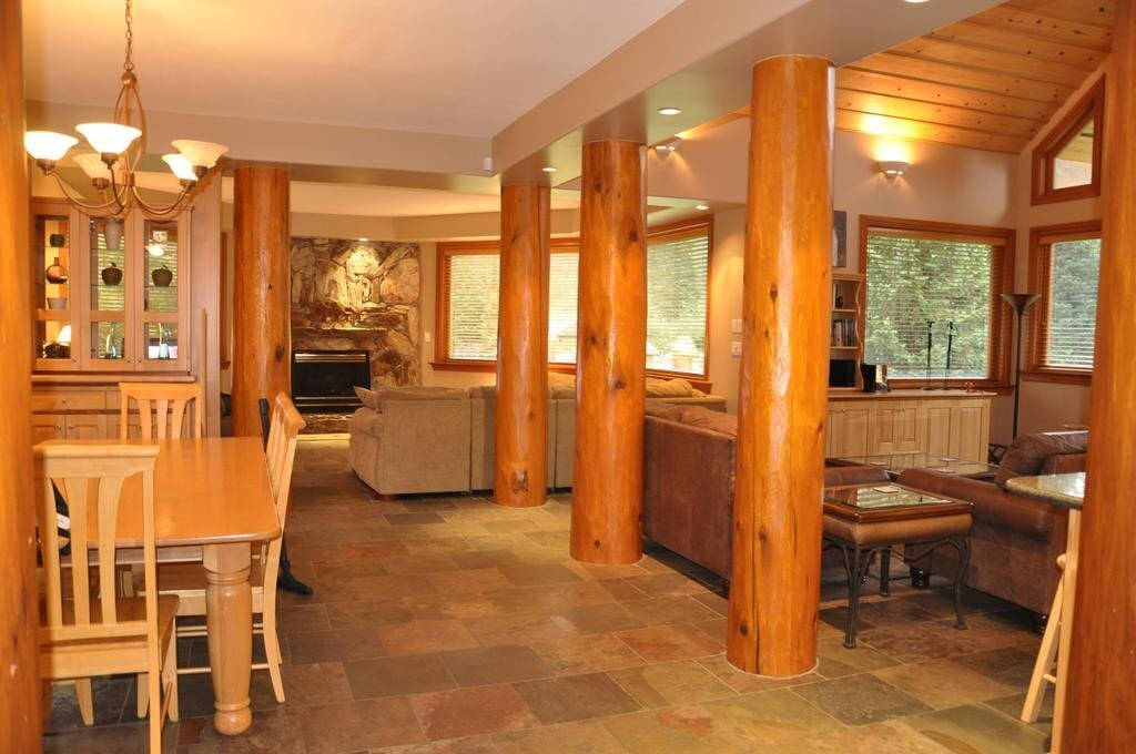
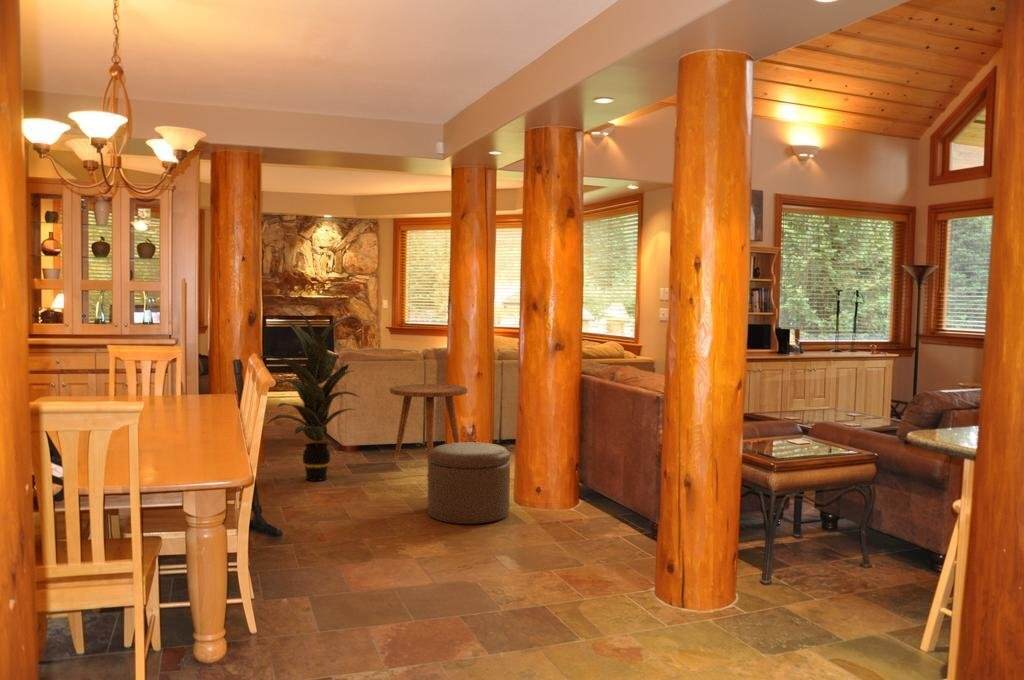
+ side table (428, 427)
+ ottoman (468, 480)
+ indoor plant (310, 393)
